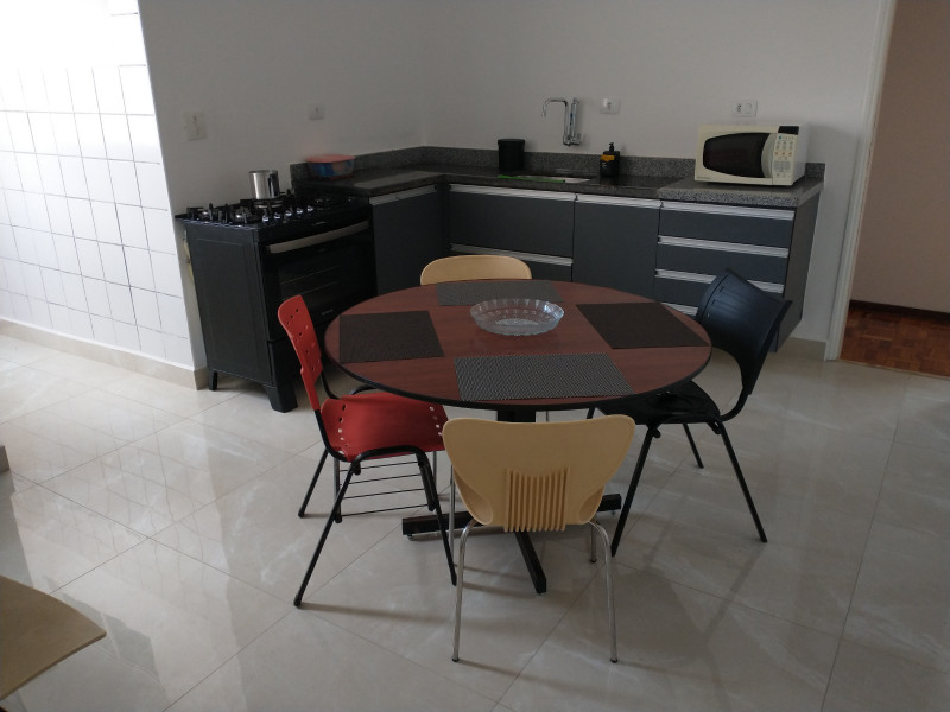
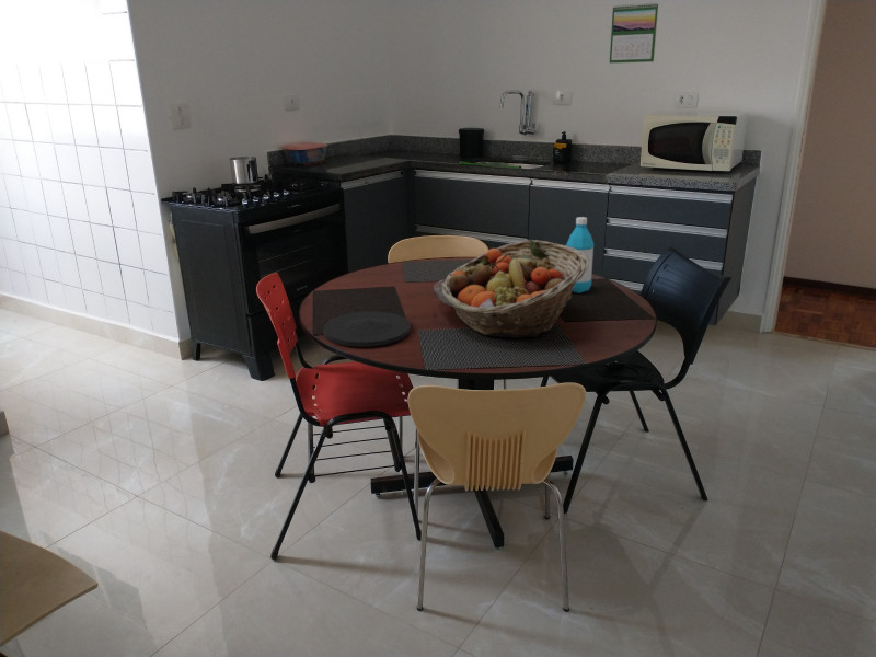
+ plate (367, 324)
+ water bottle (581, 252)
+ calendar (633, 33)
+ fruit basket (512, 286)
